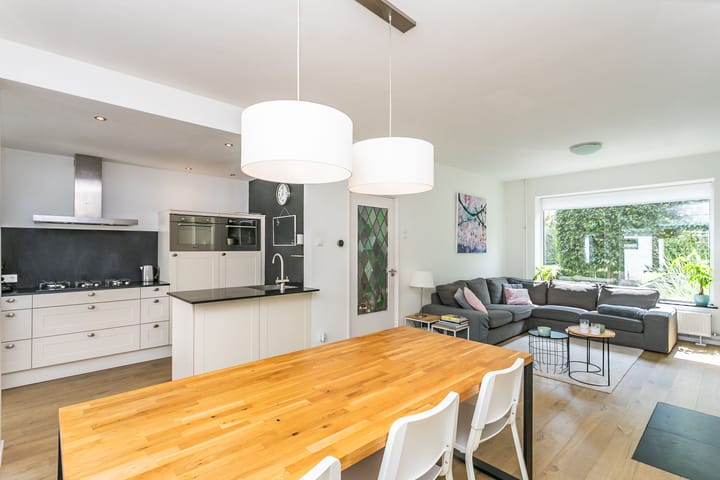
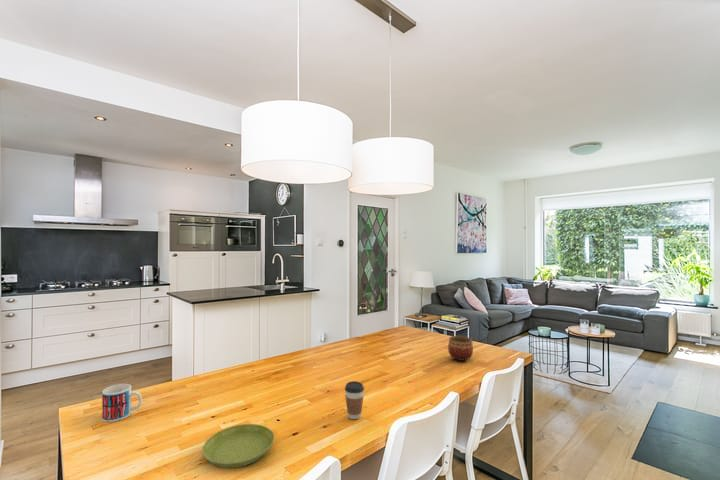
+ saucer (239, 446)
+ mug (122, 401)
+ bowl (460, 348)
+ coffee cup (354, 400)
